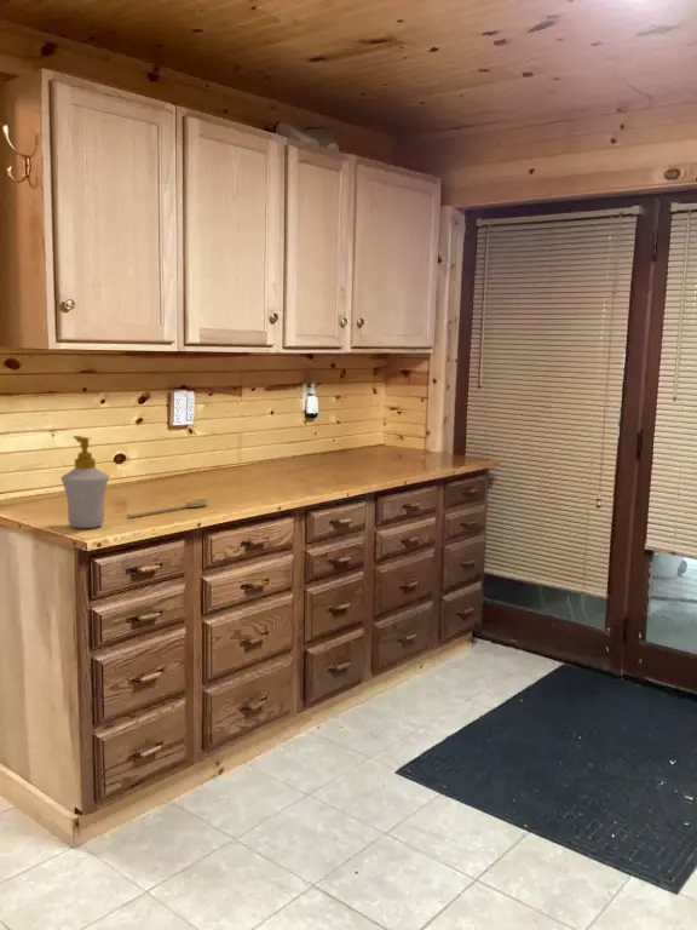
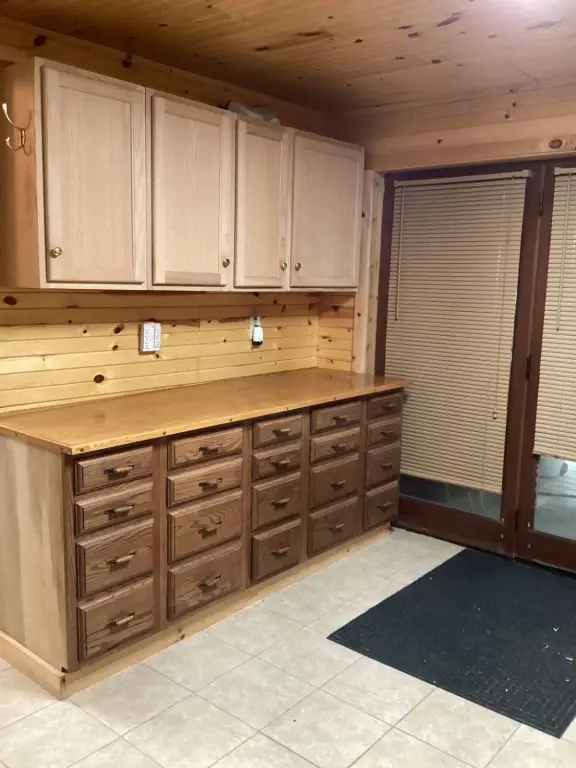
- soap bottle (85, 481)
- spoon (168, 507)
